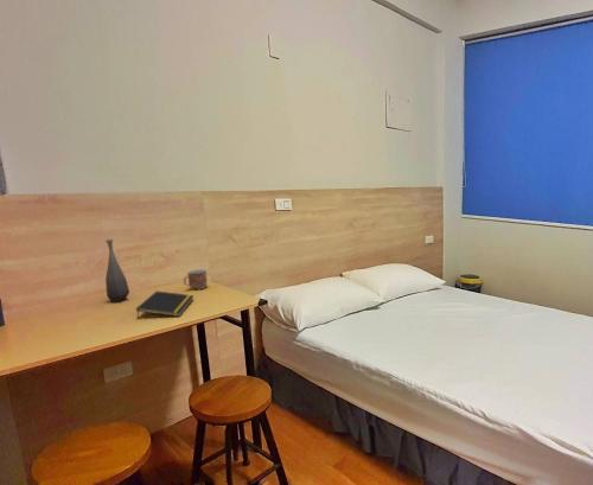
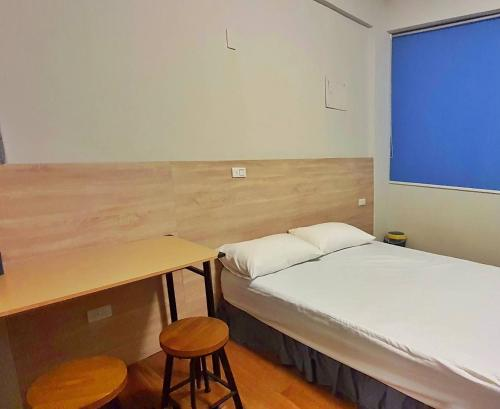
- bottle (114, 269)
- mug (195, 280)
- notepad (166, 302)
